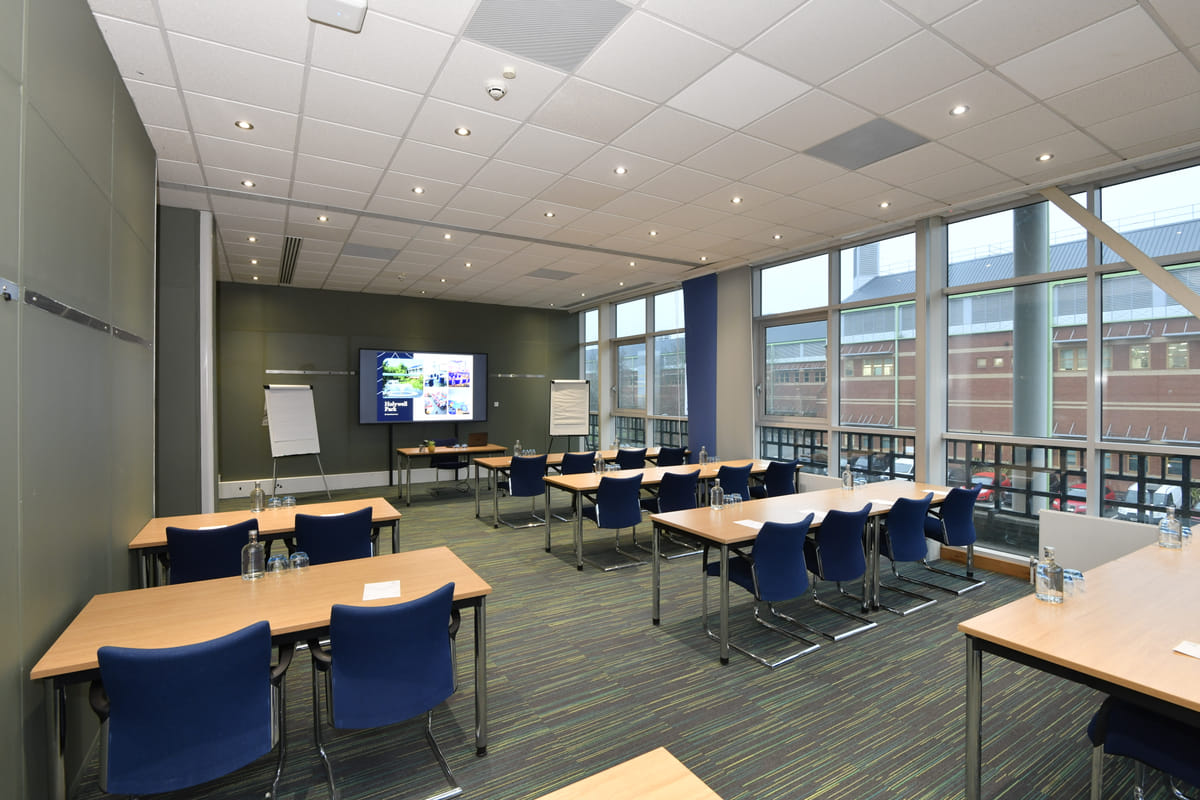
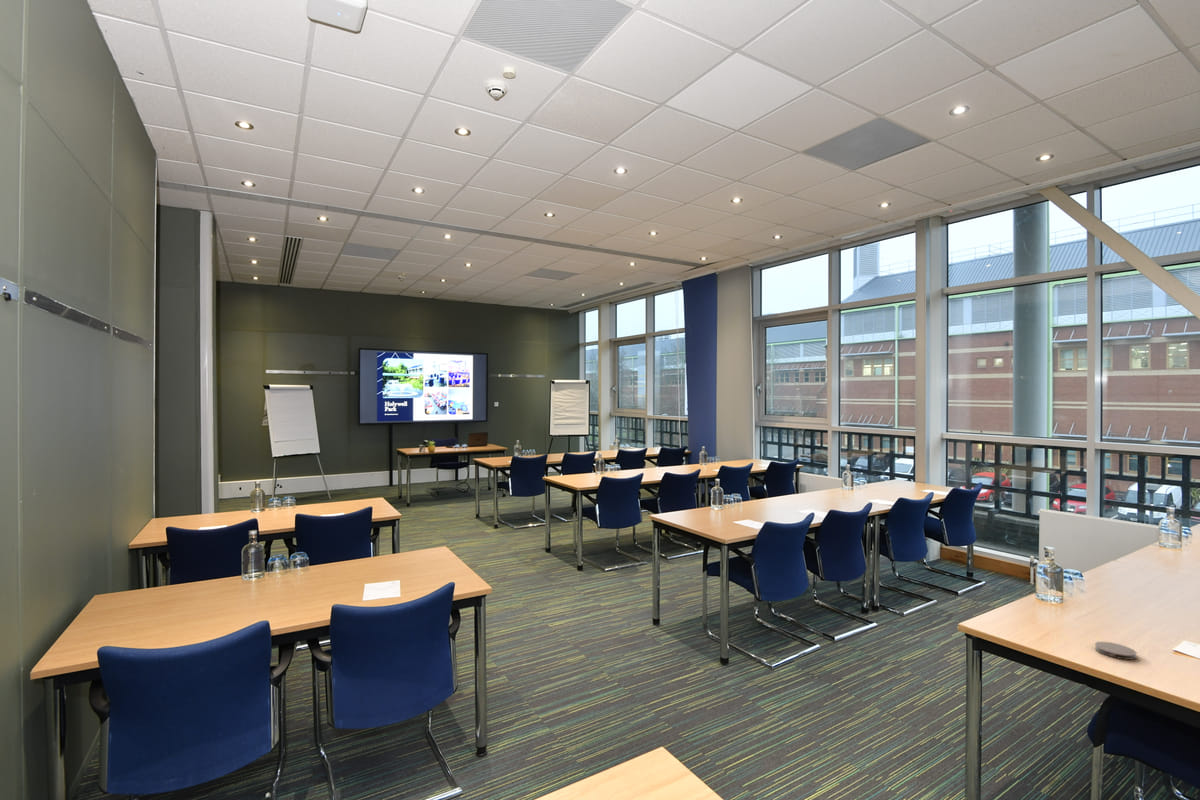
+ coaster (1115, 650)
